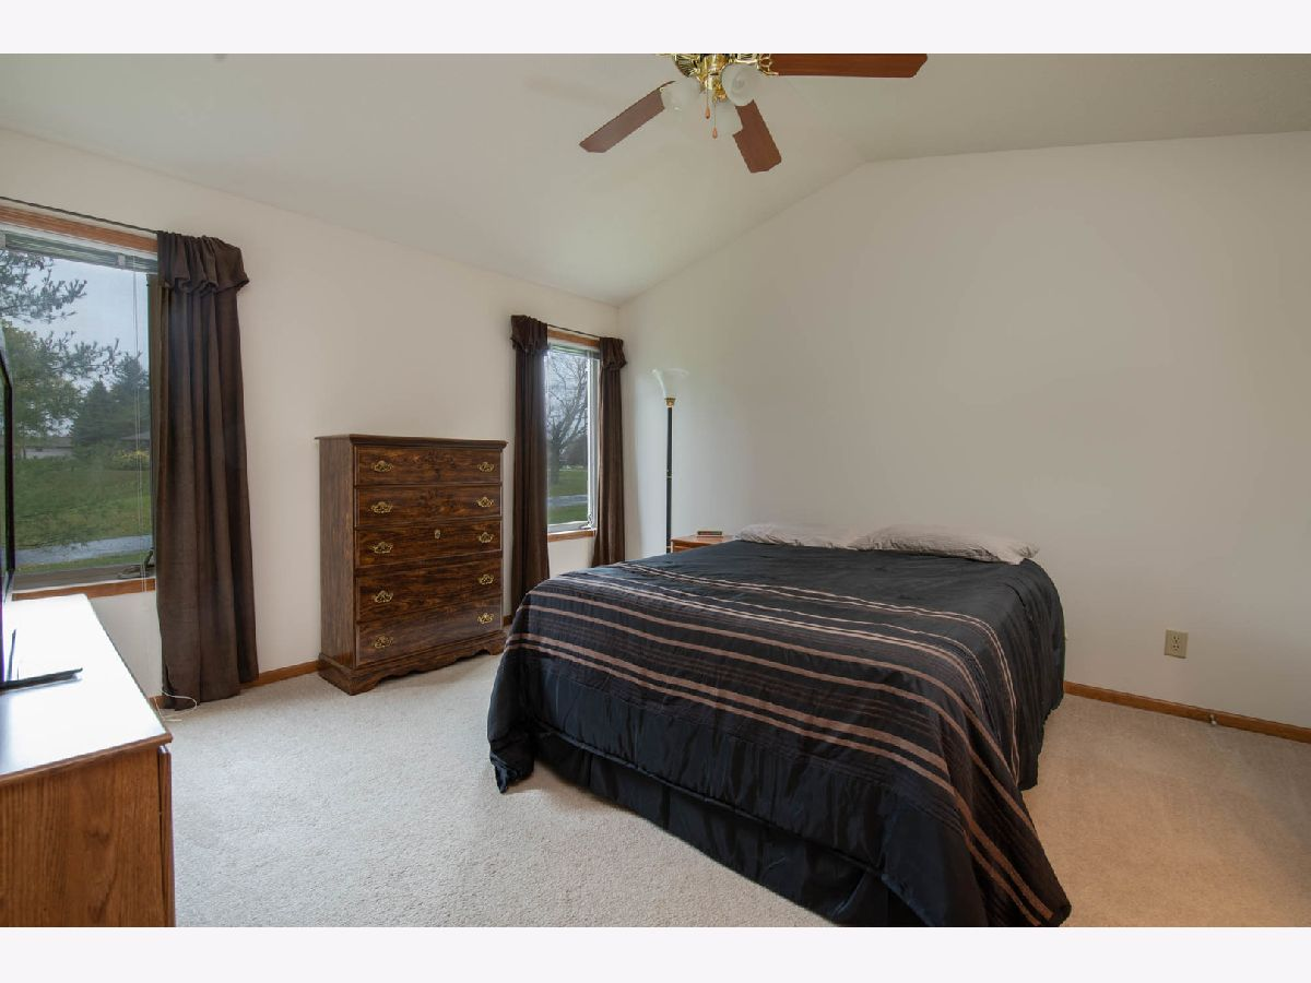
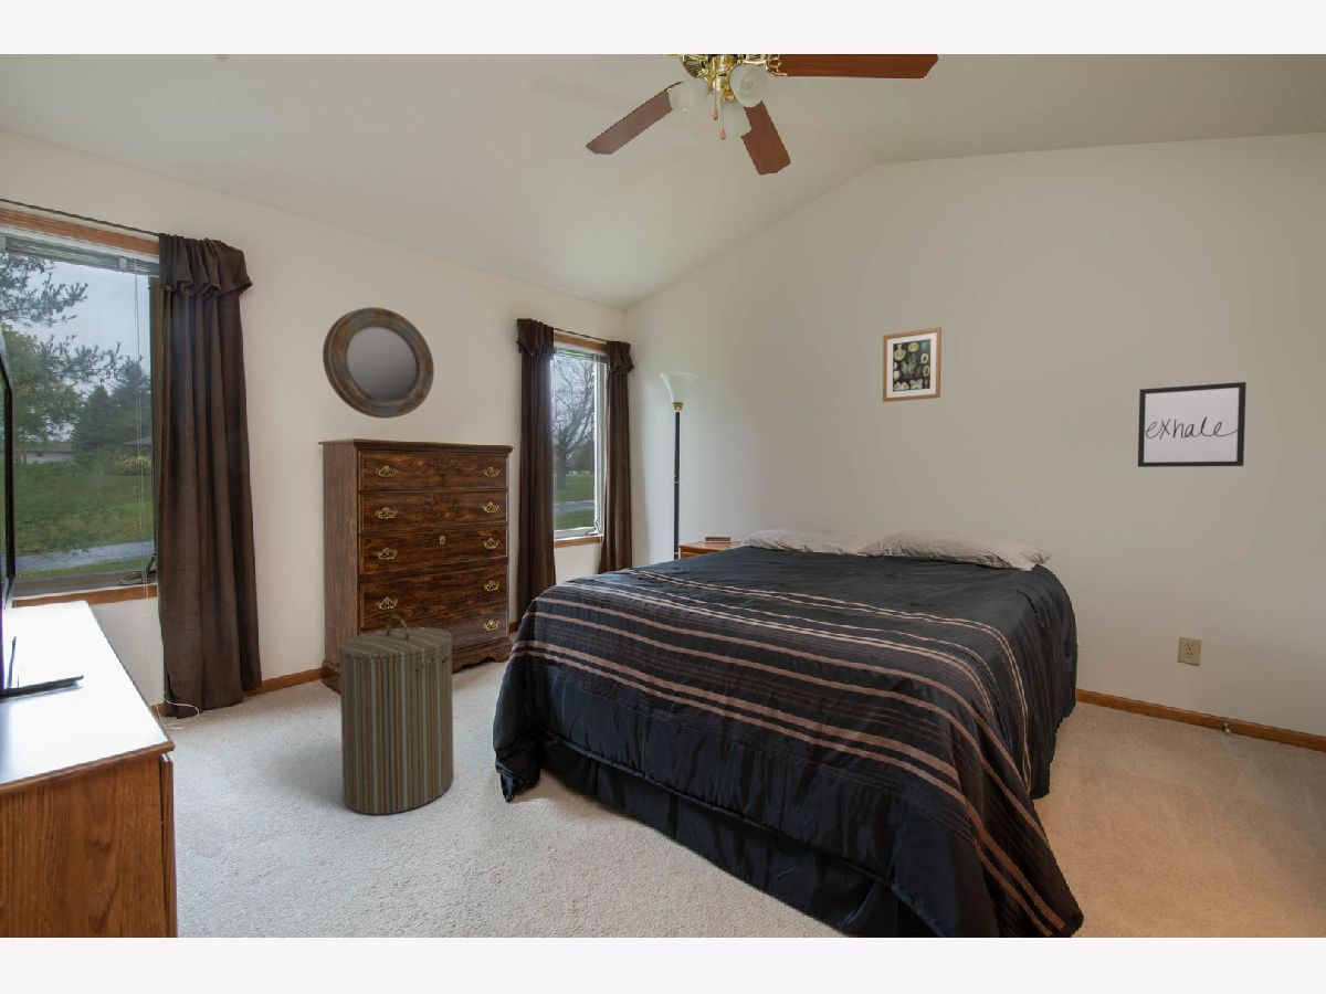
+ home mirror (381, 363)
+ wall art (911, 366)
+ laundry hamper (398, 701)
+ wall art (1189, 426)
